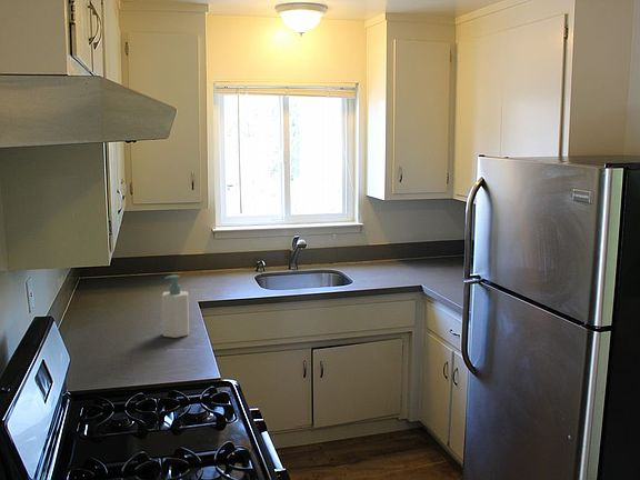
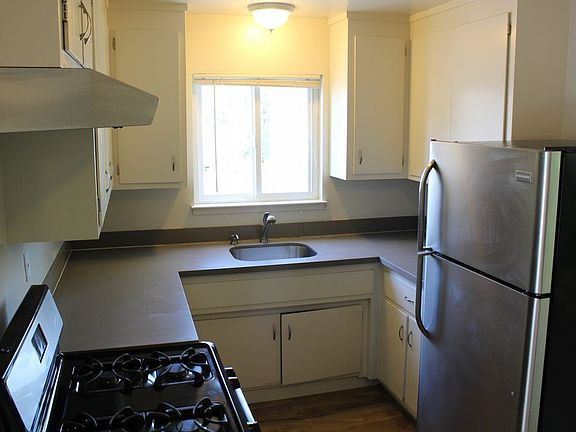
- soap bottle (174, 304)
